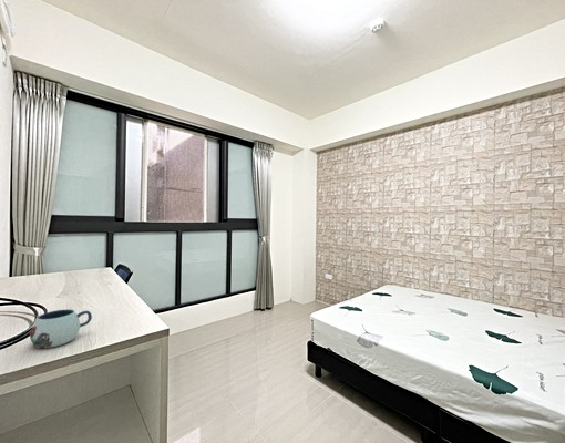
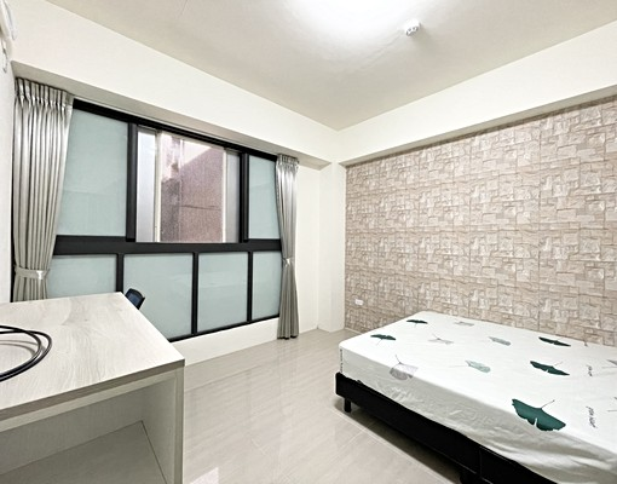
- mug (62, 326)
